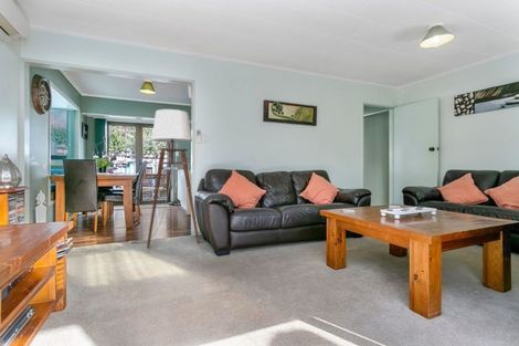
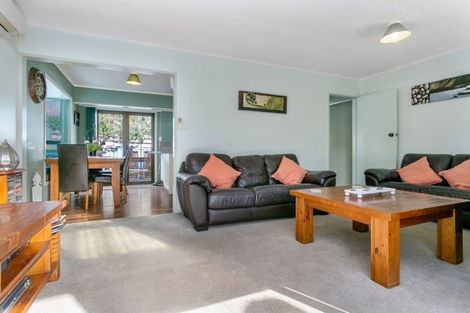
- floor lamp (160, 177)
